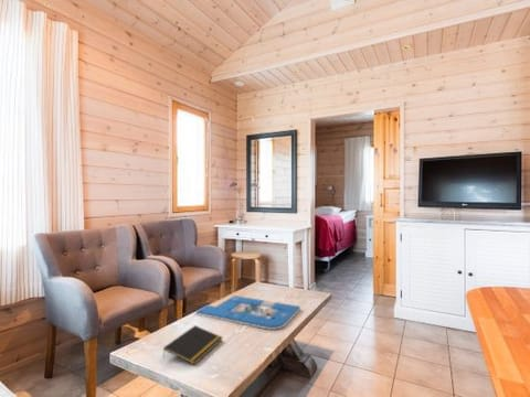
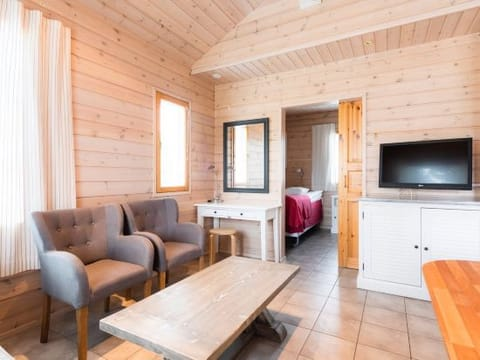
- notepad (194, 343)
- board game (248, 308)
